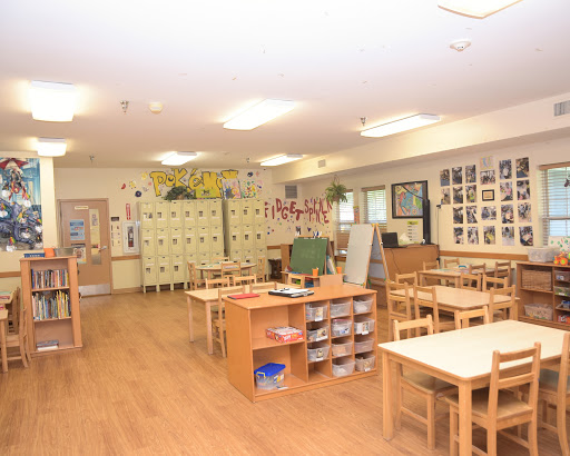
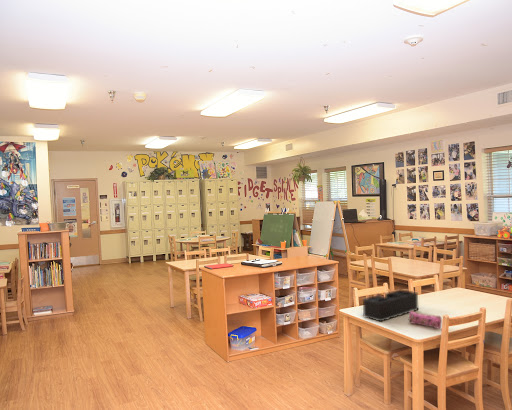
+ pencil case (425, 319)
+ desk organizer (391, 304)
